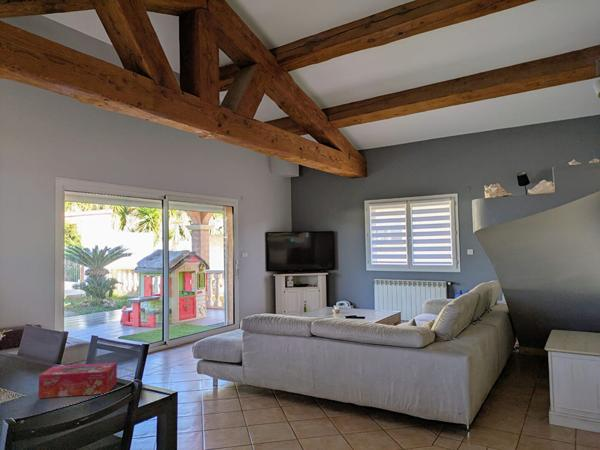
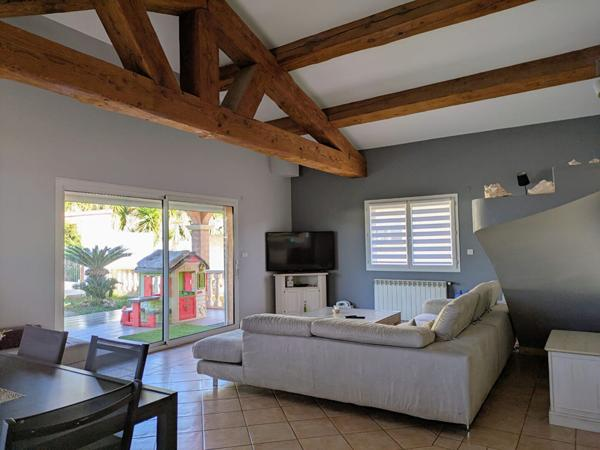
- tissue box (79, 379)
